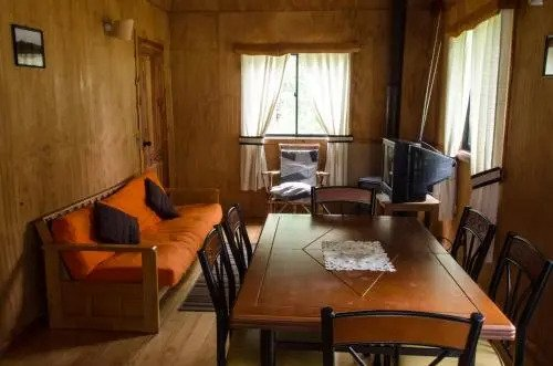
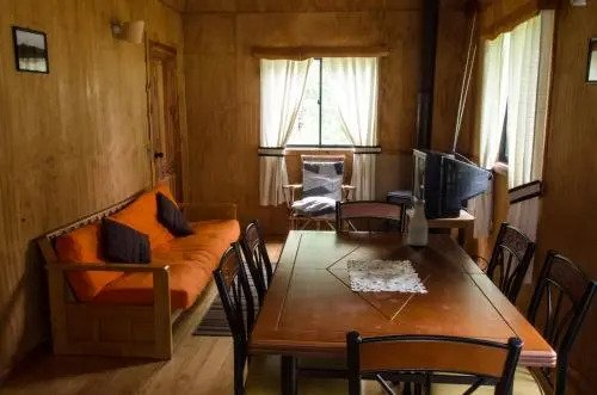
+ bottle (418, 222)
